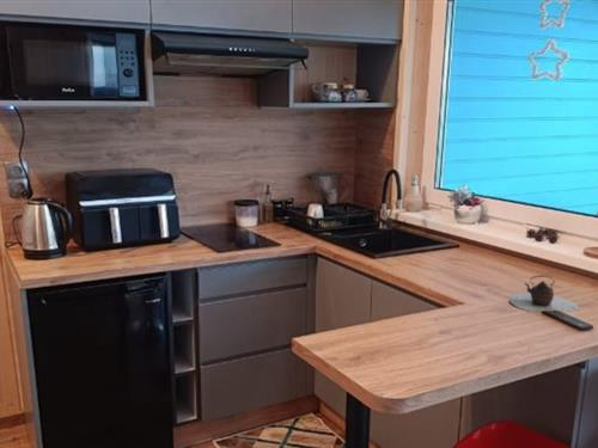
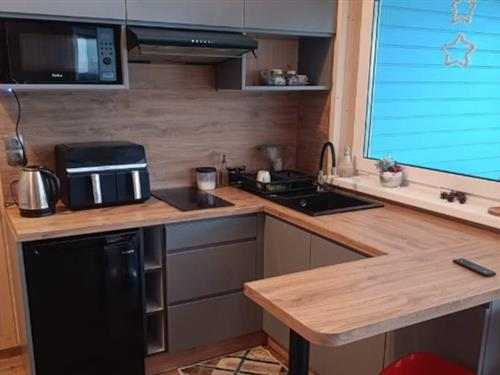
- teapot (544, 289)
